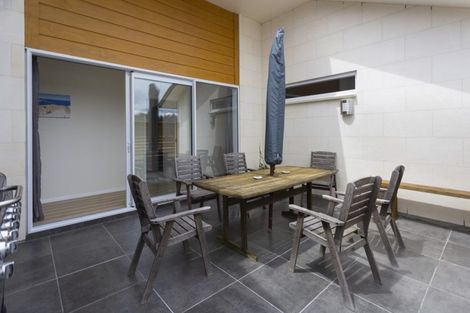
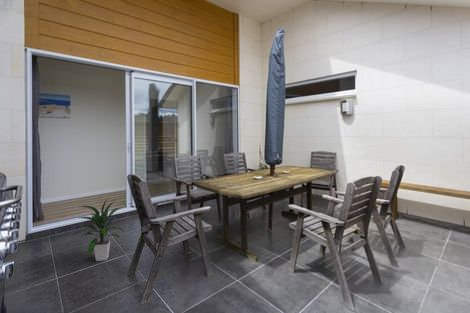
+ indoor plant (100, 229)
